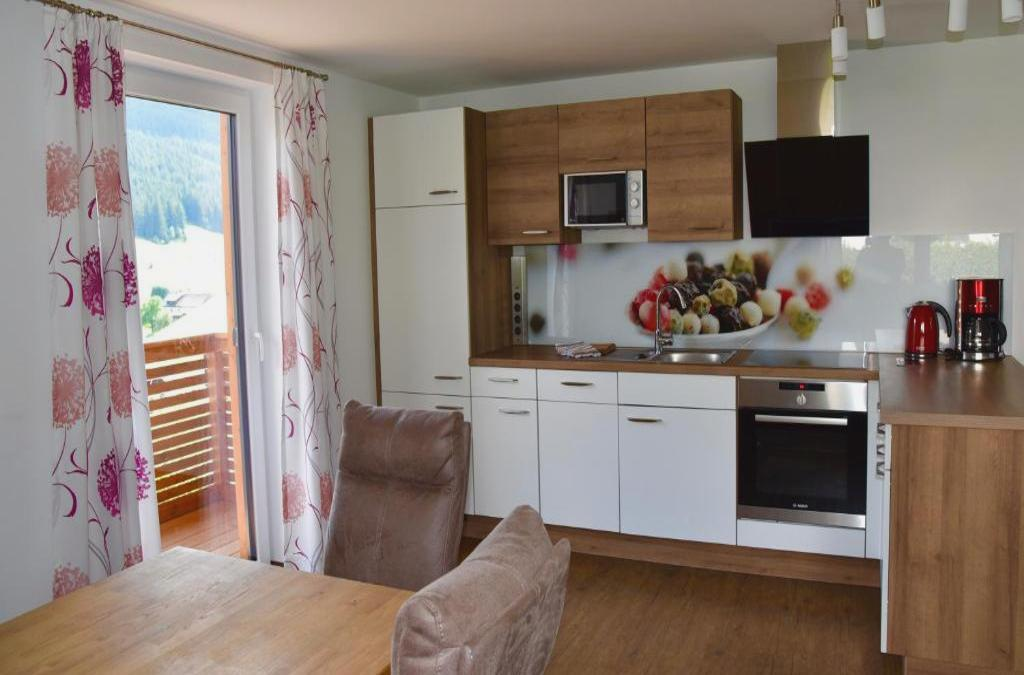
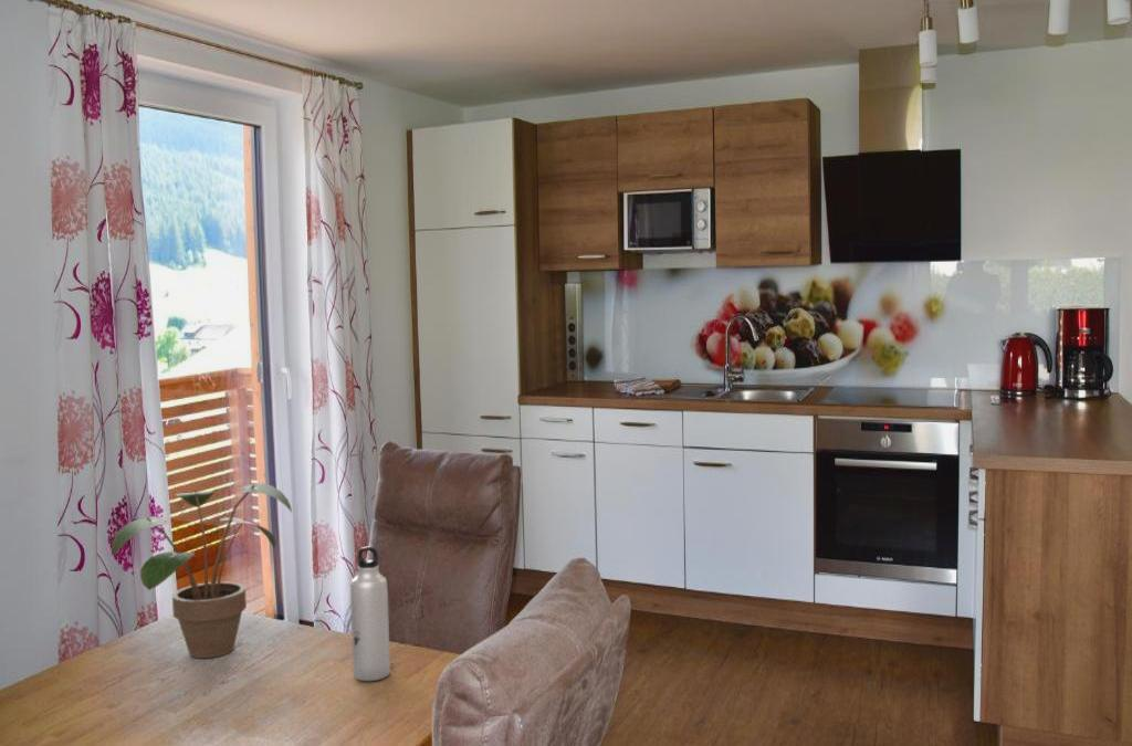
+ water bottle (369, 611)
+ potted plant (206, 569)
